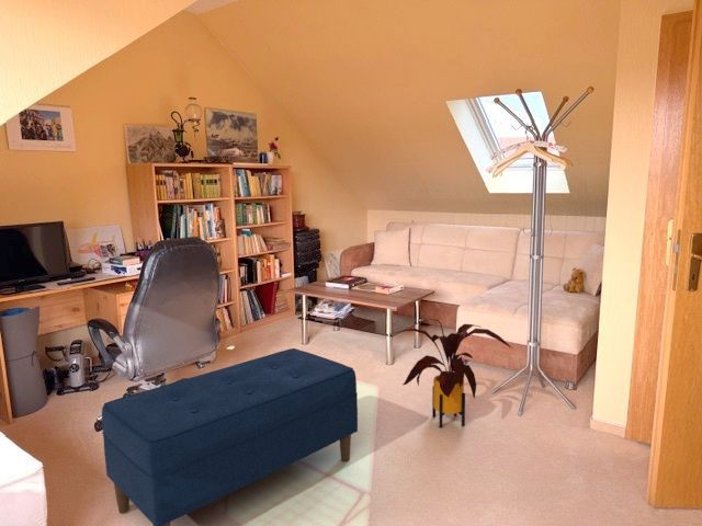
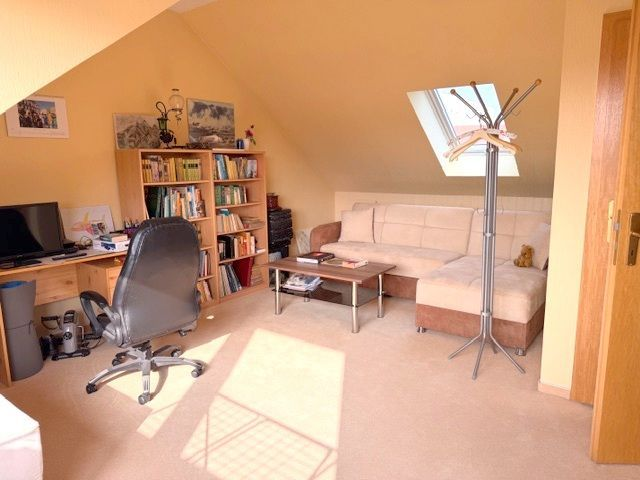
- house plant (454, 371)
- bench (240, 434)
